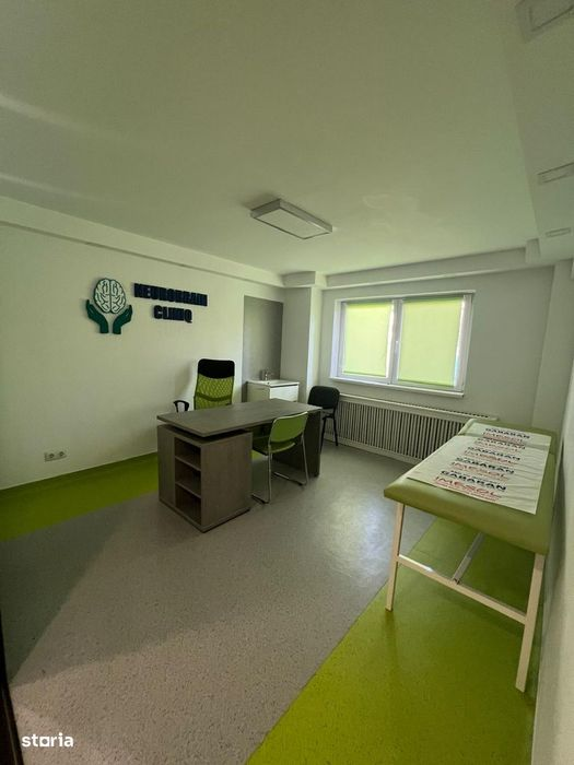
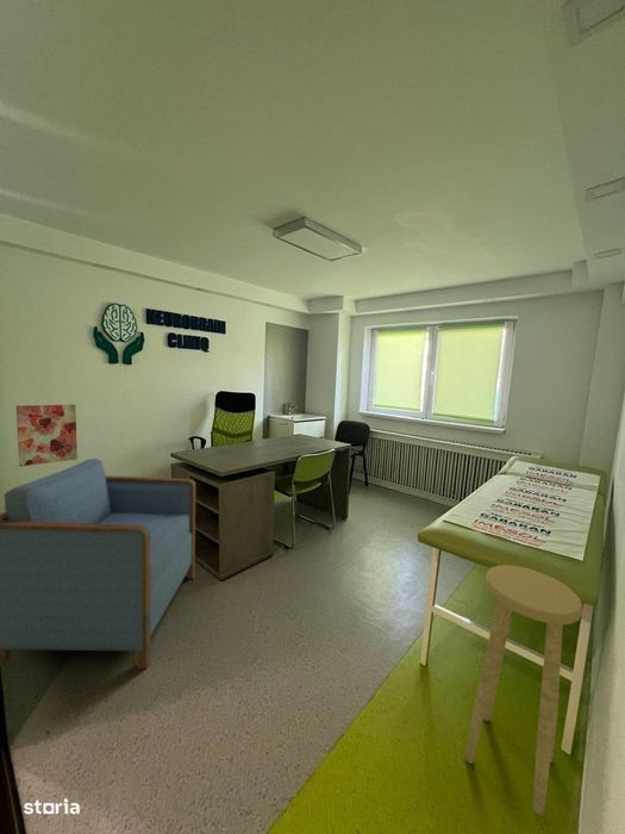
+ wall art (48, 434)
+ stool (500, 670)
+ armchair (108, 544)
